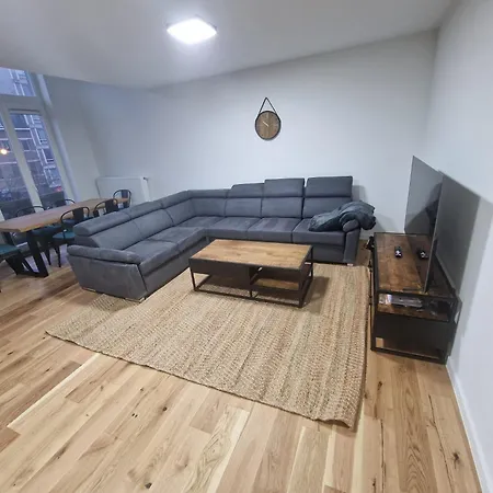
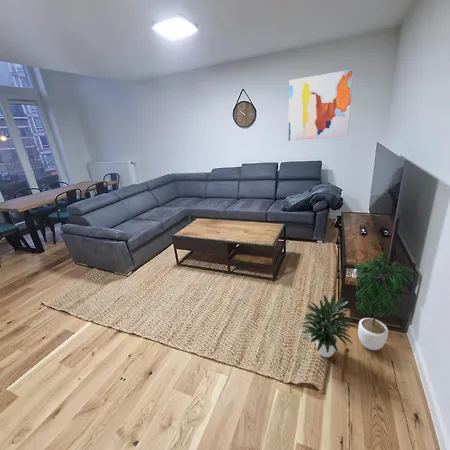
+ potted plant (355, 304)
+ wall art (318, 108)
